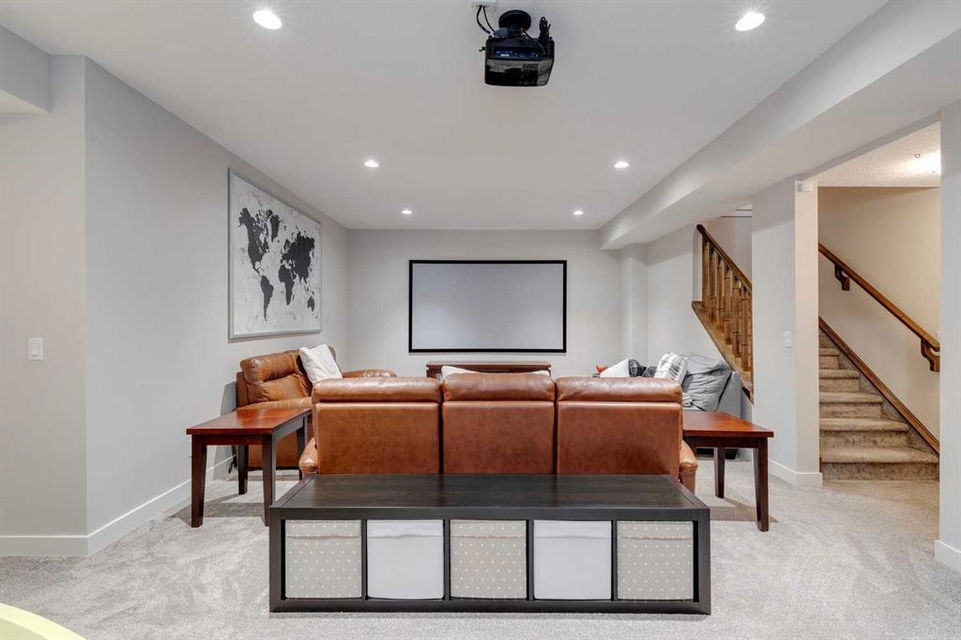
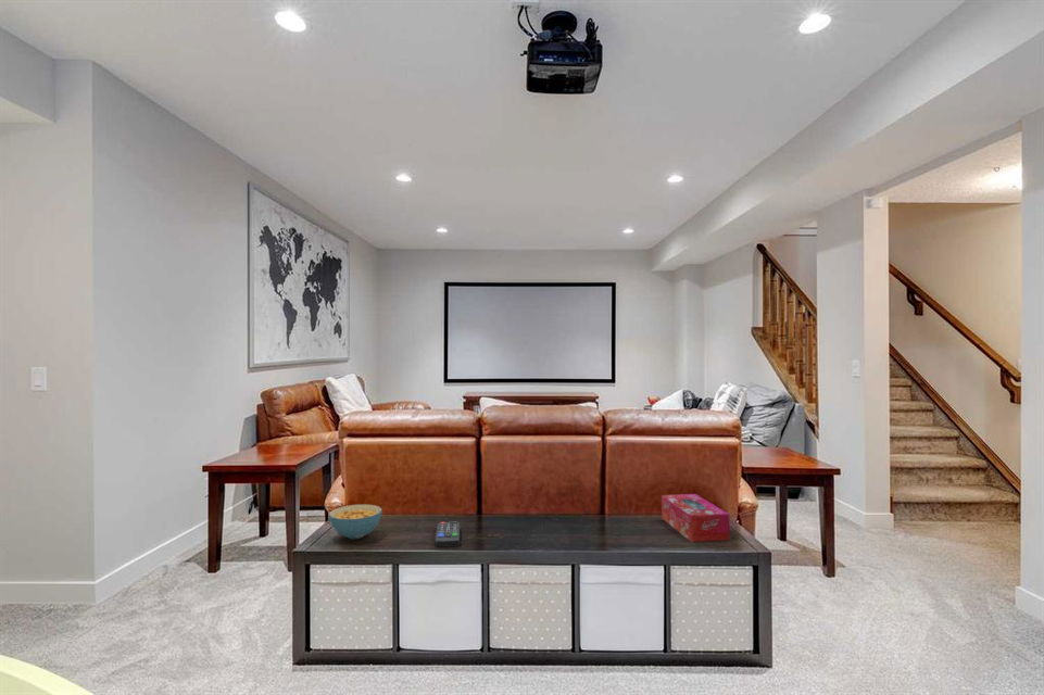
+ remote control (448, 533)
+ cereal bowl (355, 523)
+ tissue box (693, 516)
